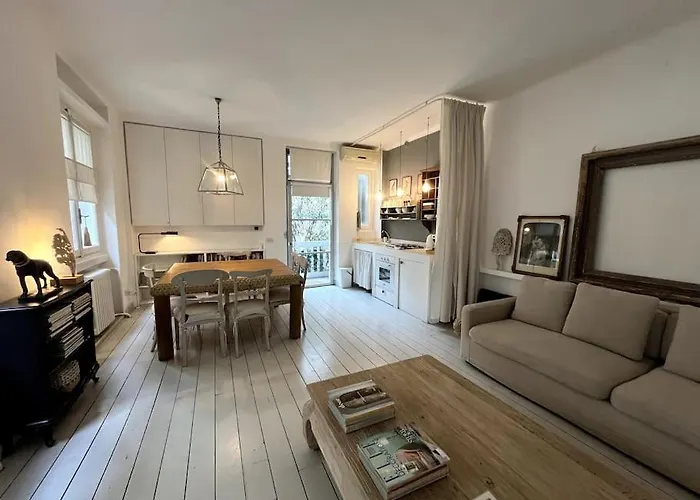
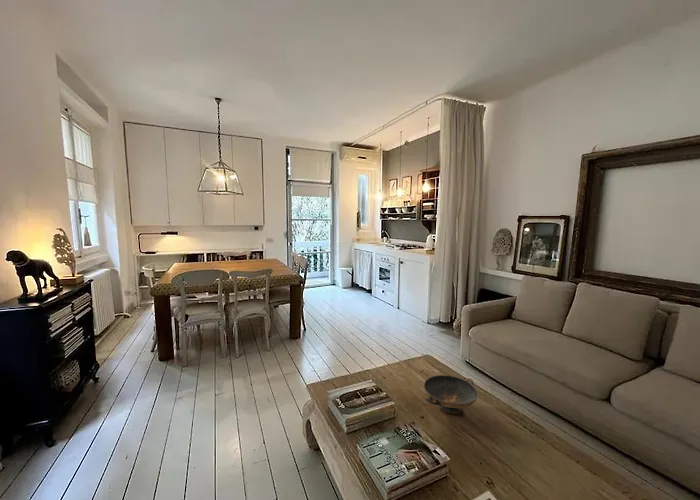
+ decorative bowl (449, 397)
